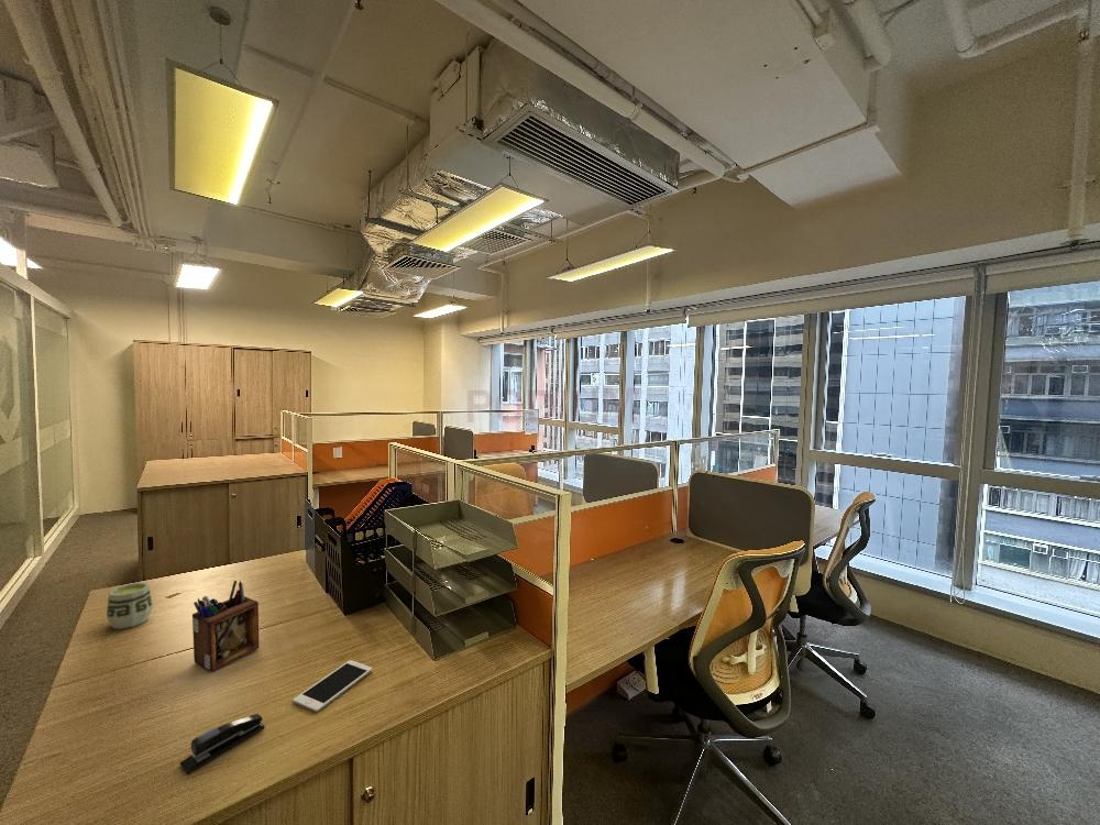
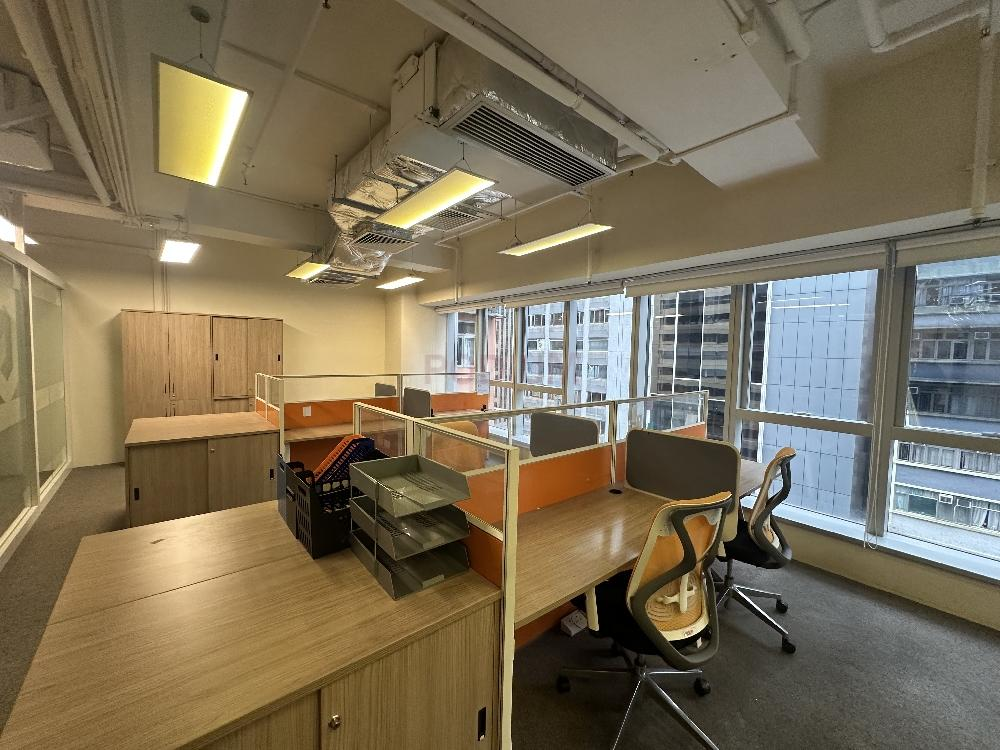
- stapler (224, 736)
- cup (130, 605)
- cell phone (334, 683)
- desk organizer (226, 622)
